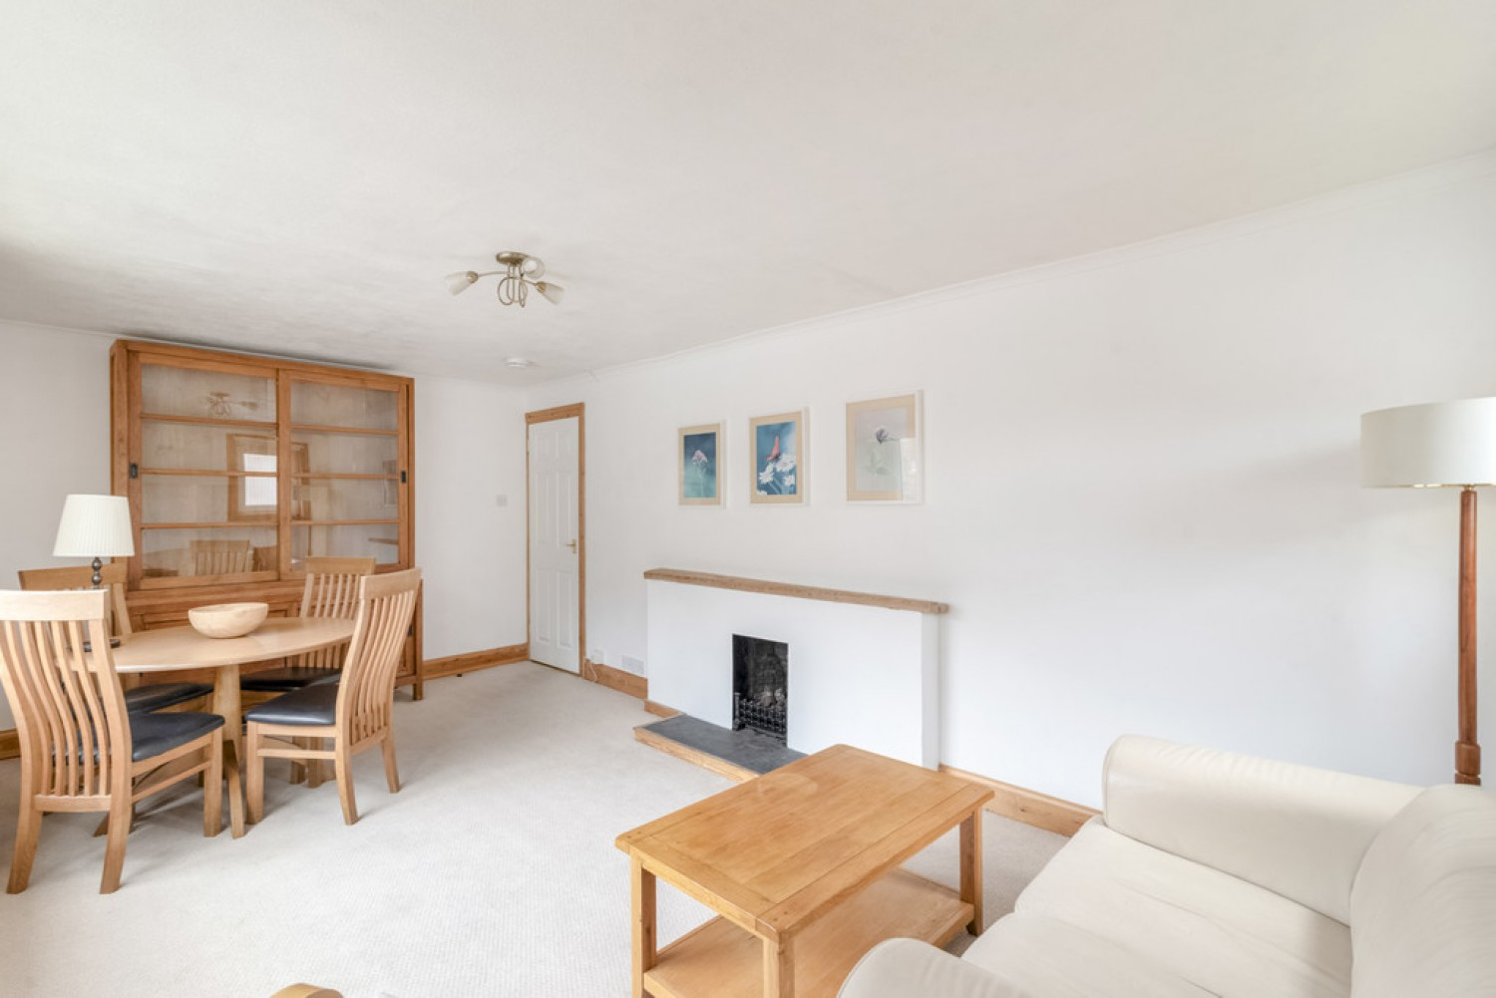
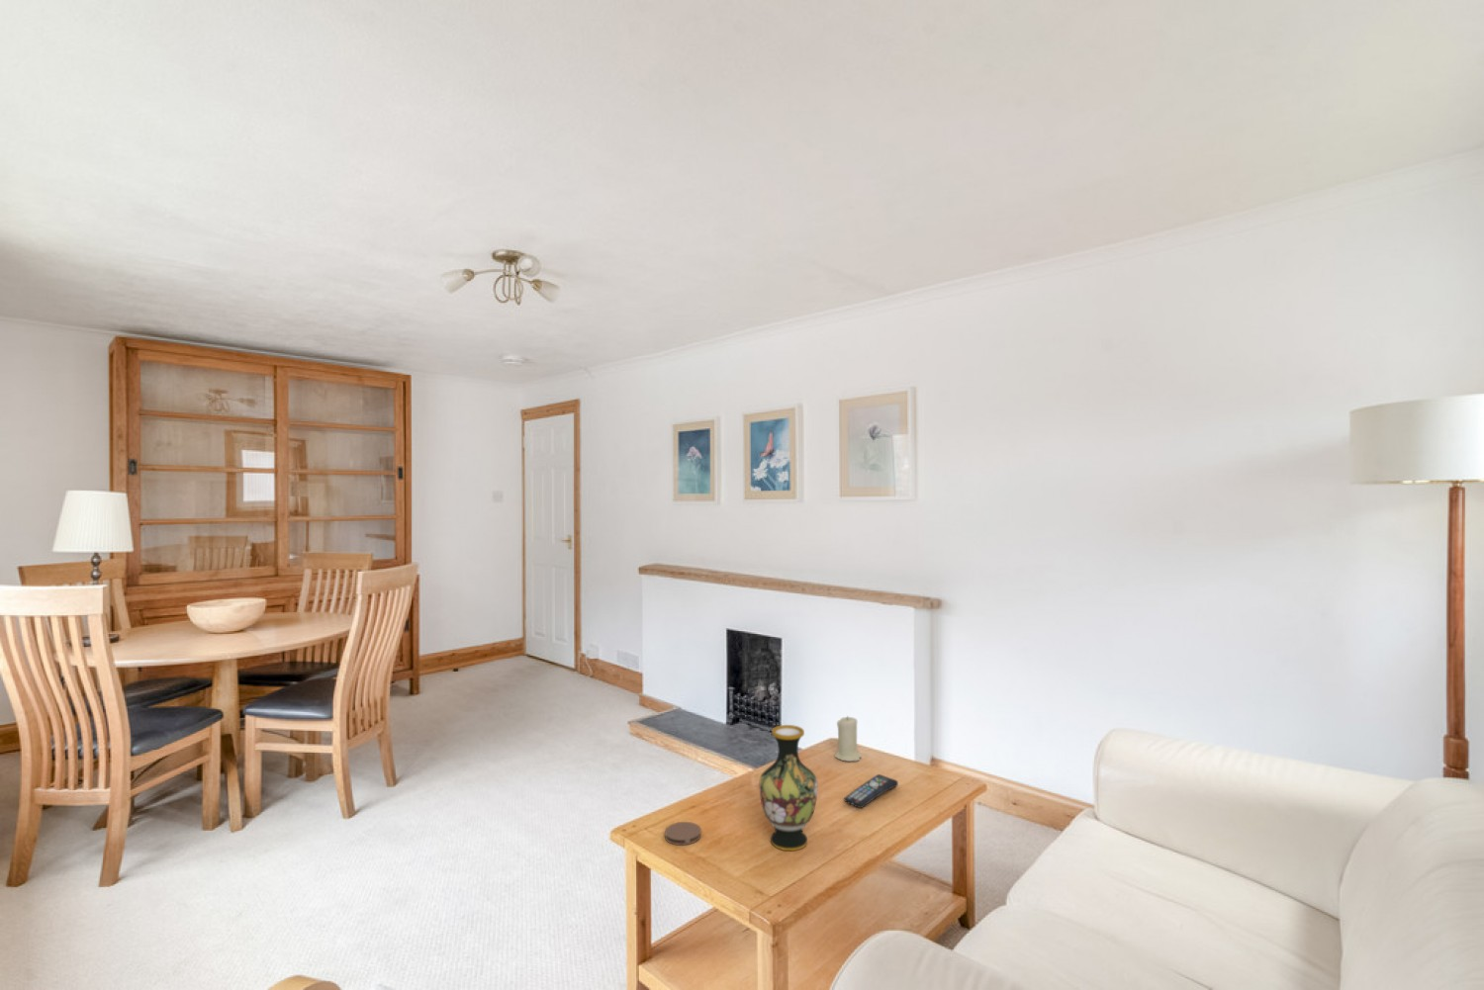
+ remote control (872, 790)
+ coaster (683, 833)
+ candle (848, 736)
+ vase (788, 786)
